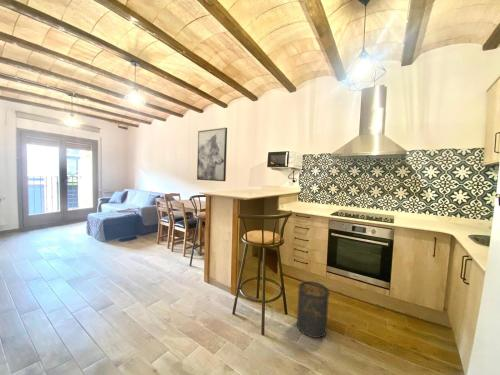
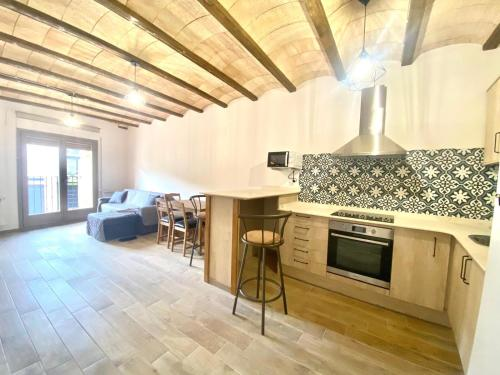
- trash can (312, 307)
- wall art (211, 155)
